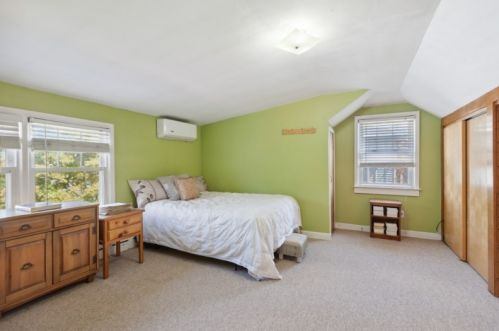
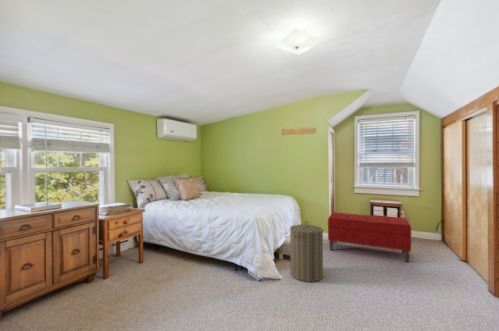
+ bench (367, 234)
+ laundry hamper (306, 247)
